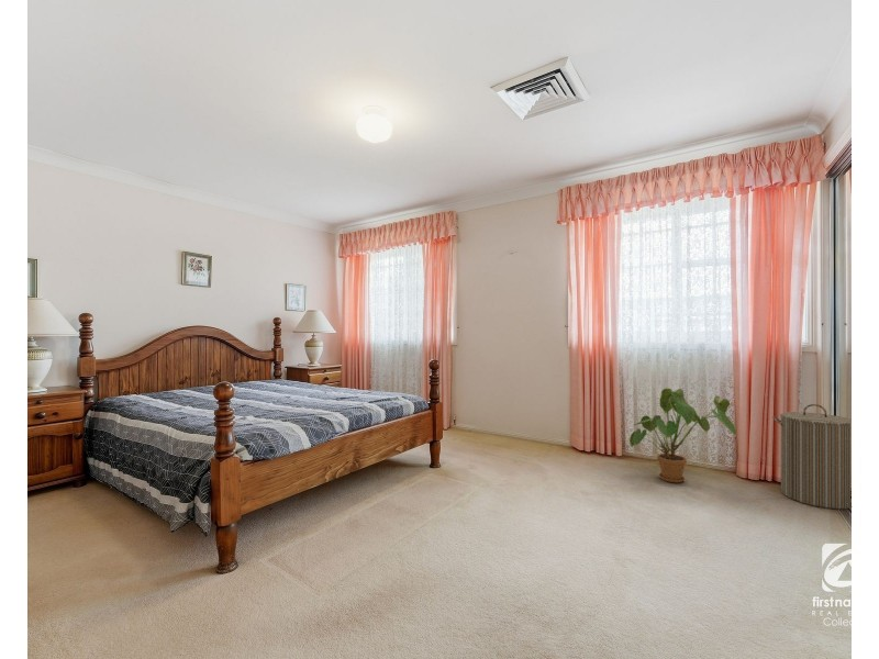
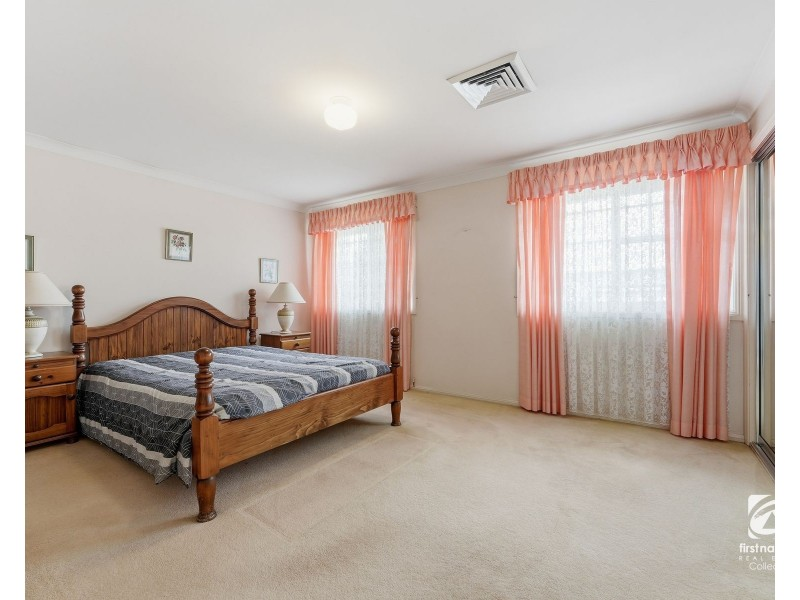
- laundry hamper (815, 450)
- house plant (679, 433)
